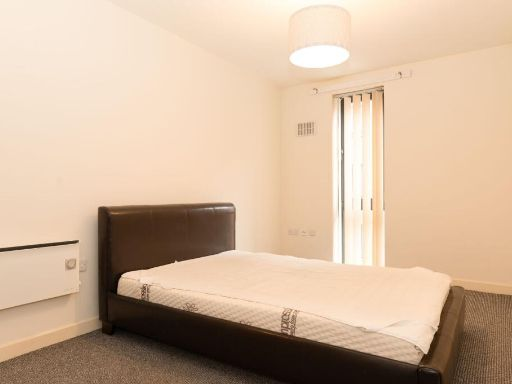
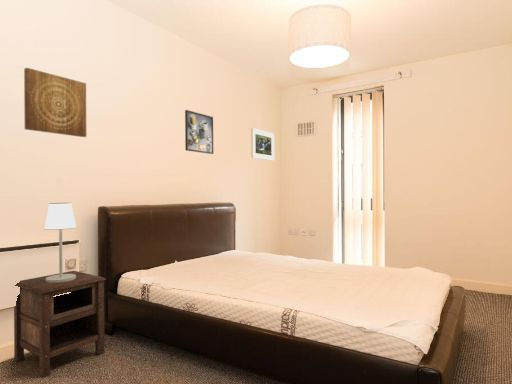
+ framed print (263, 145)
+ nightstand (60, 317)
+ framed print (199, 132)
+ wall art (57, 104)
+ table lamp (60, 240)
